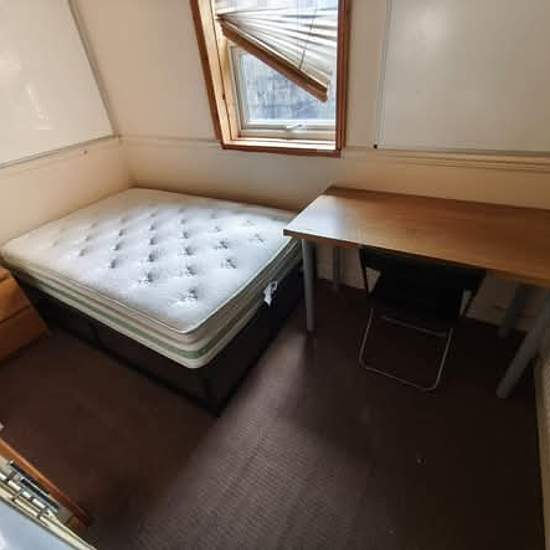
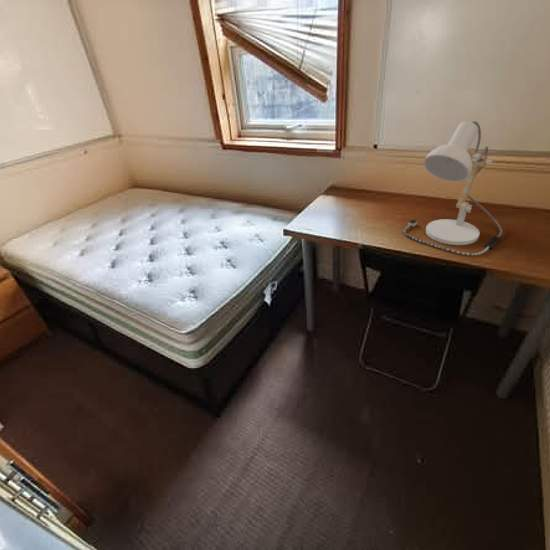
+ desk lamp (462, 180)
